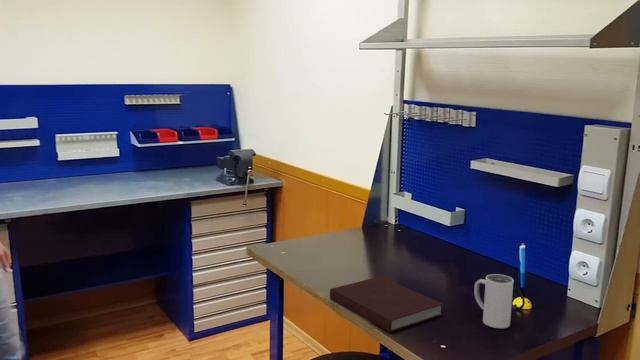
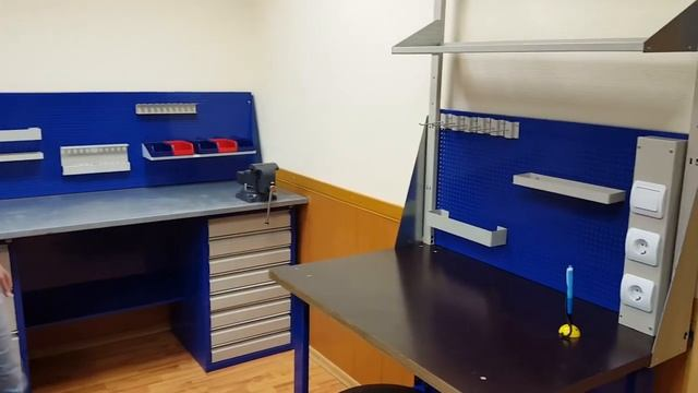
- mug (492, 298)
- notebook (384, 301)
